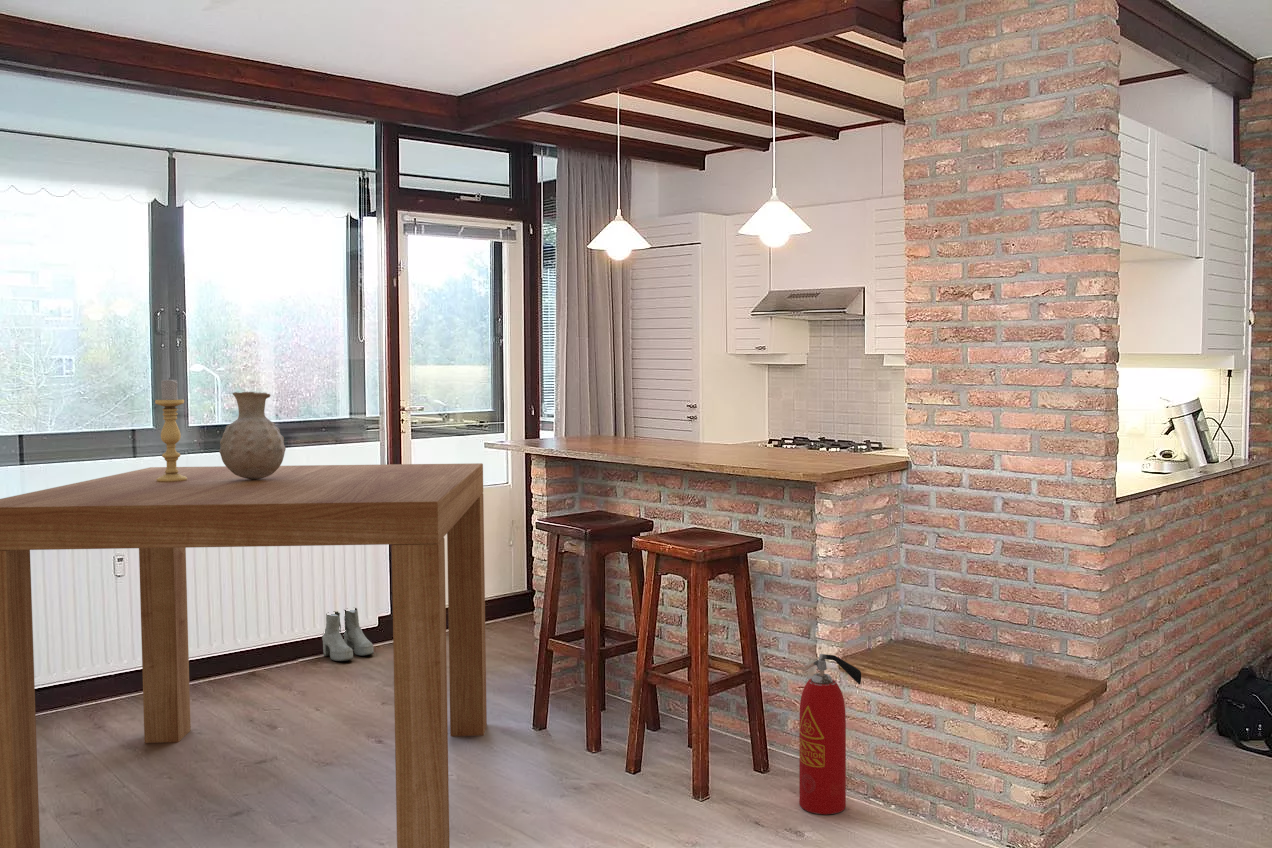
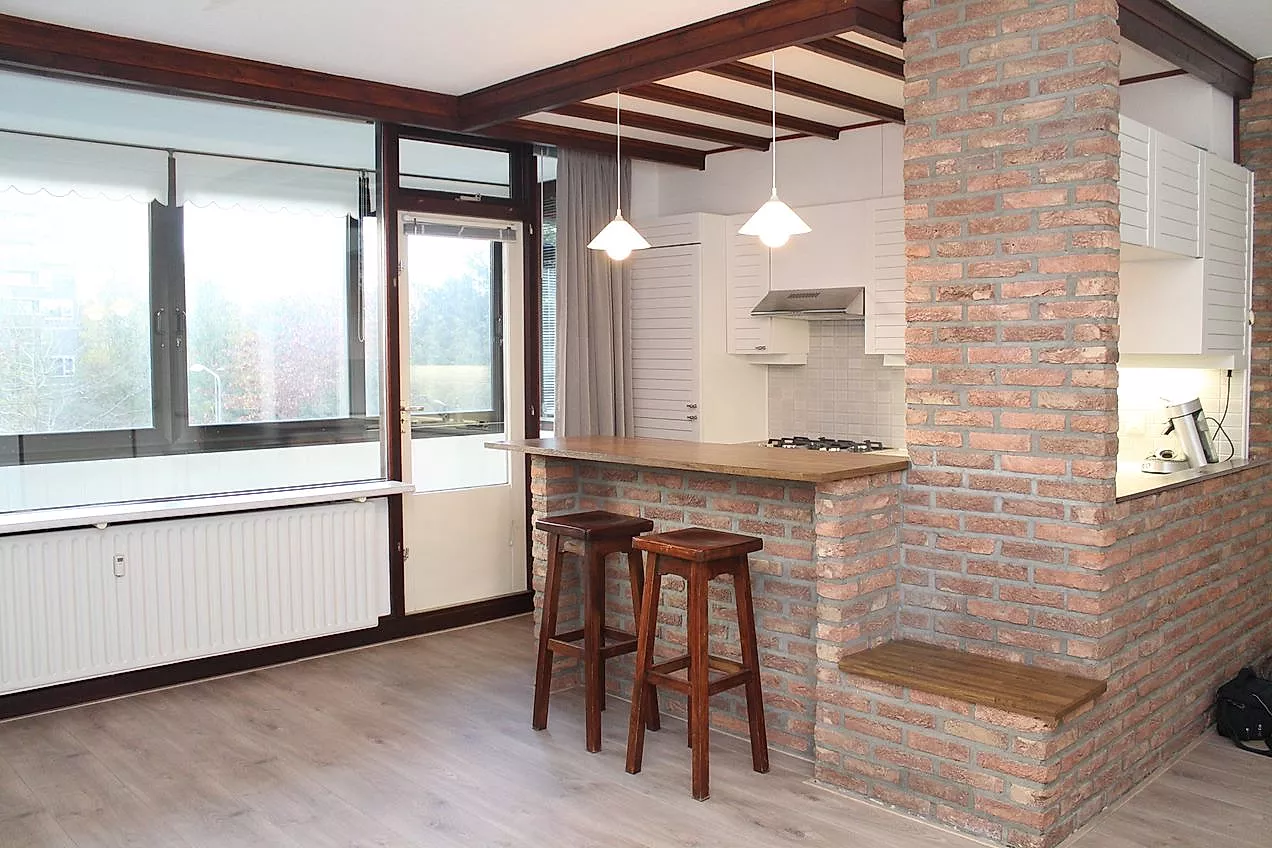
- candle holder (170, 428)
- fire extinguisher (825, 730)
- boots (347, 633)
- table (187, 638)
- vase (252, 435)
